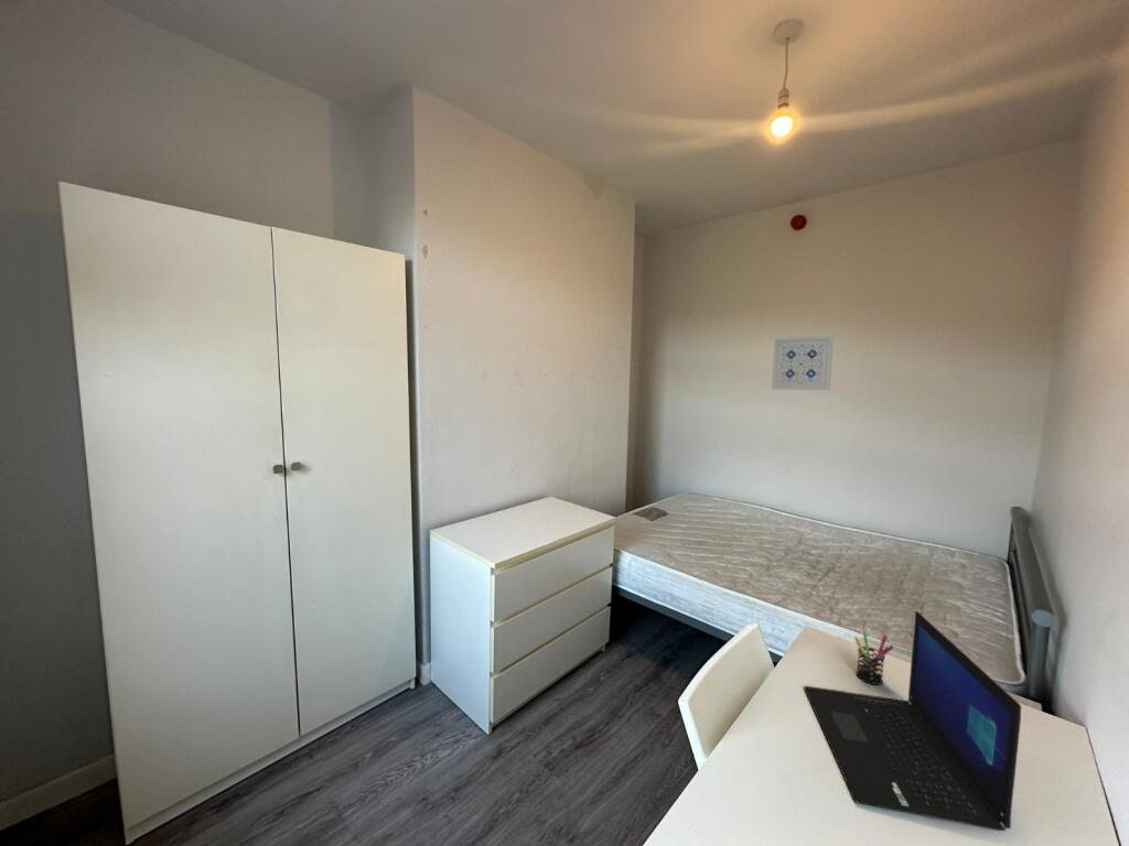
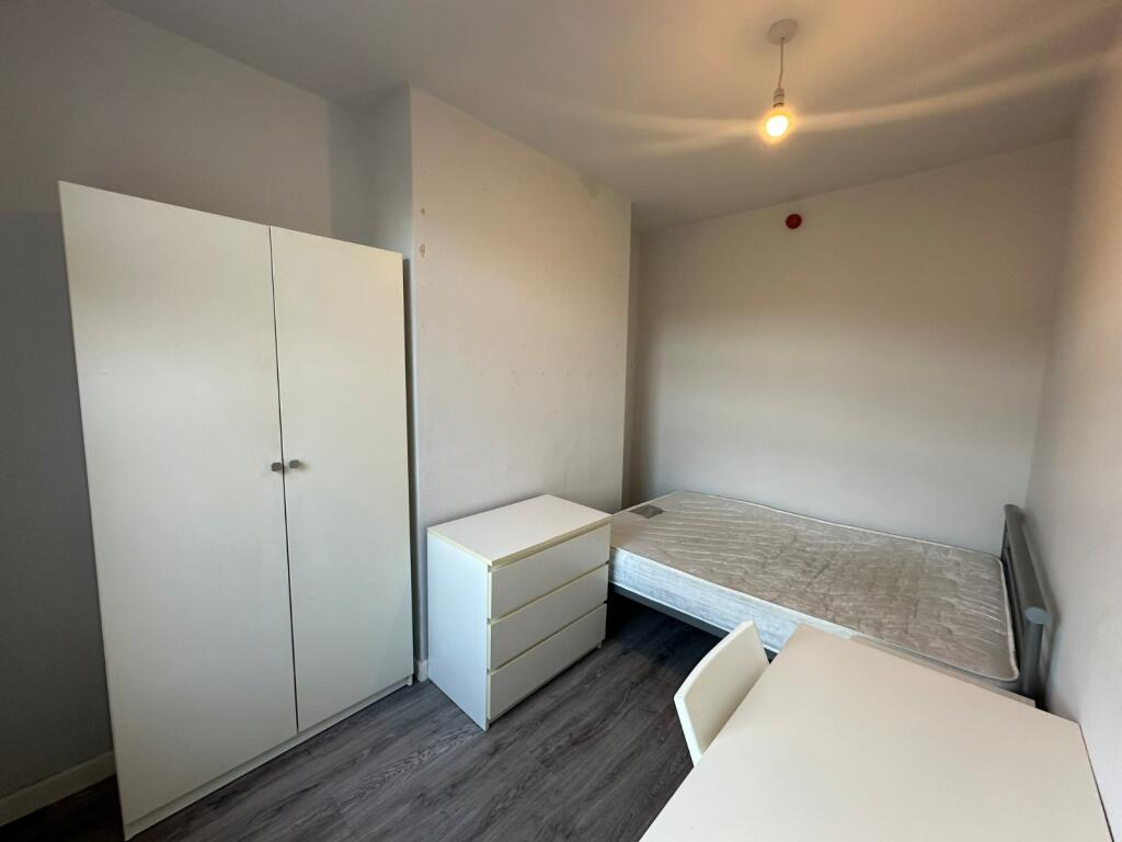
- wall art (800, 364)
- pen holder (871, 654)
- laptop (891, 698)
